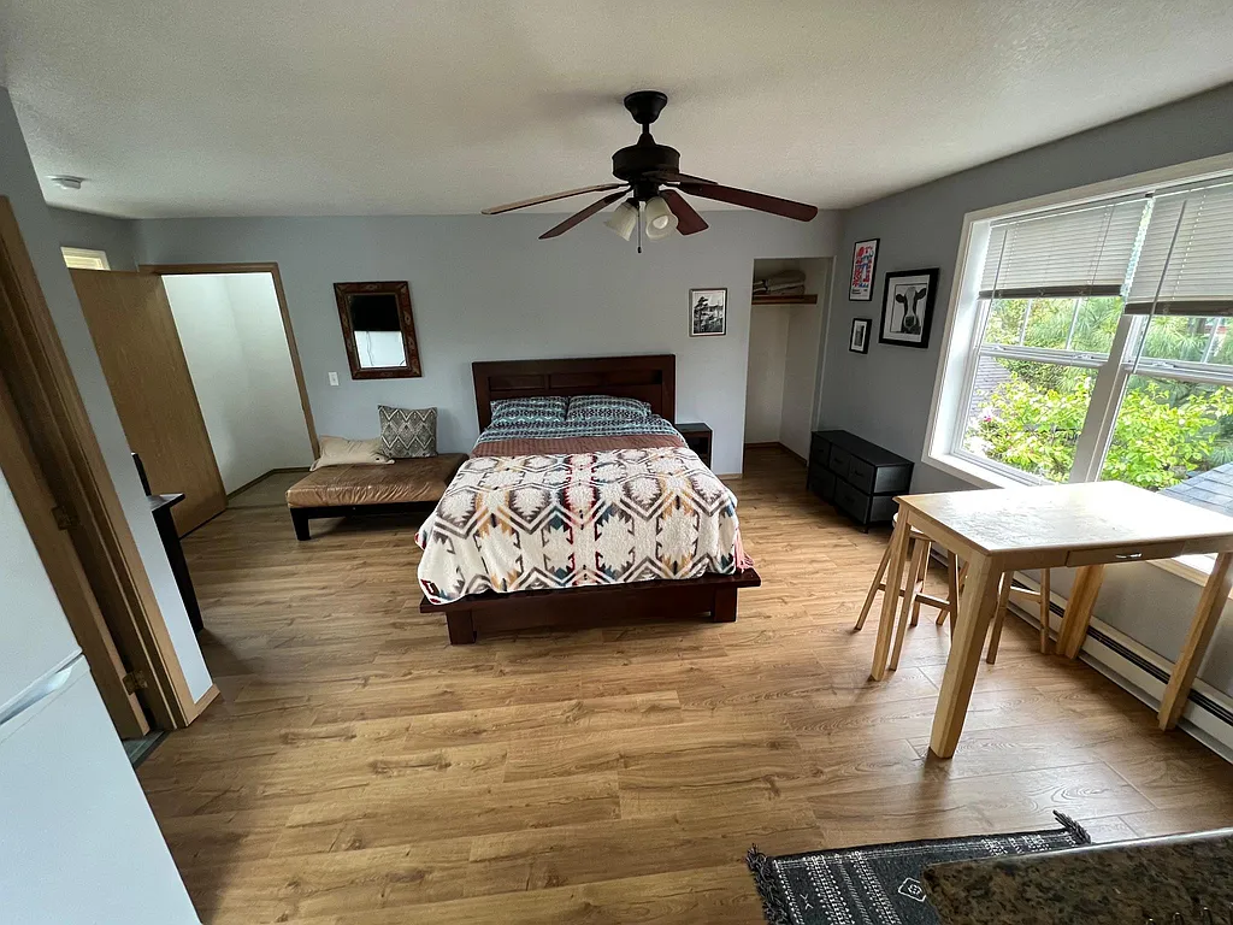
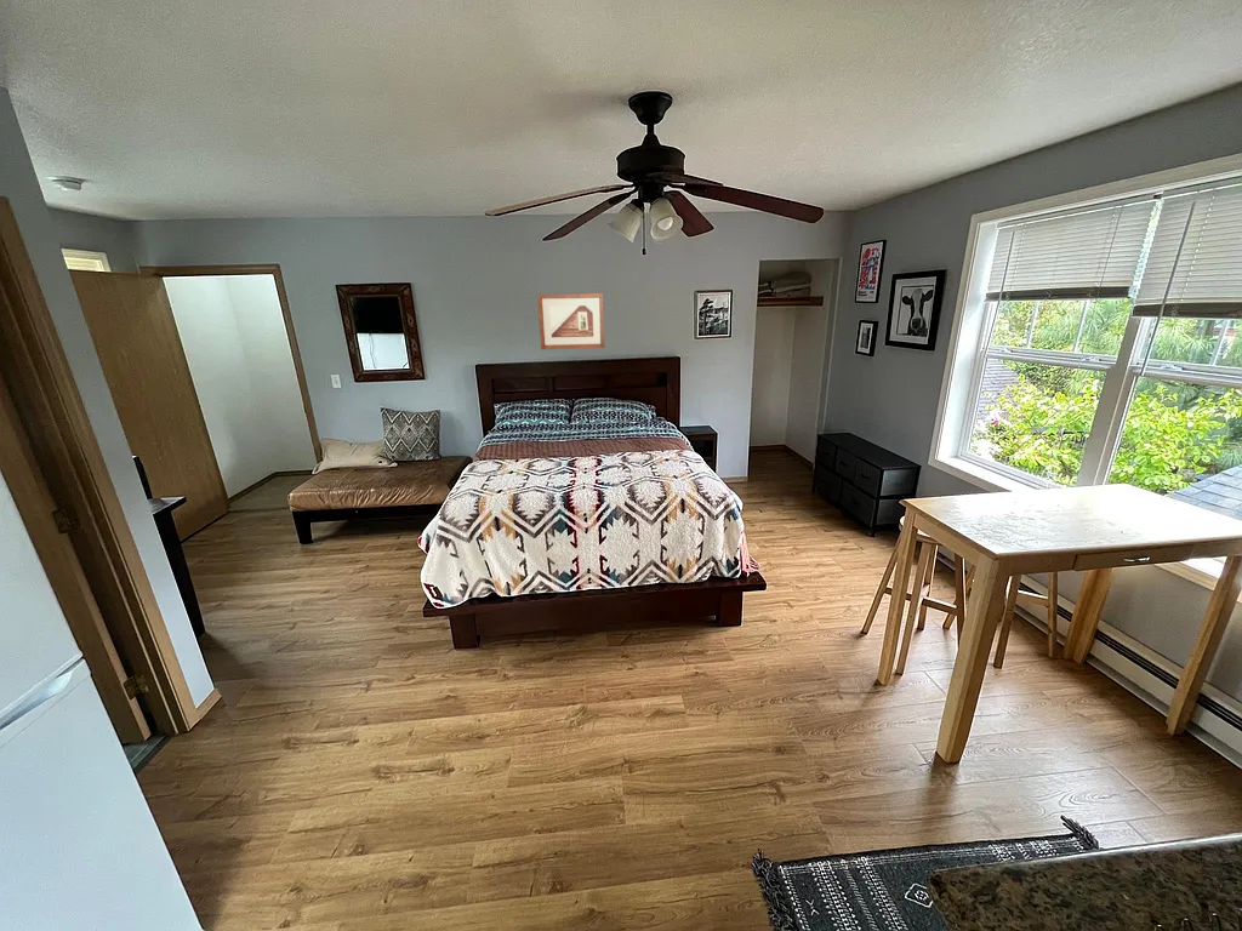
+ picture frame (571, 321)
